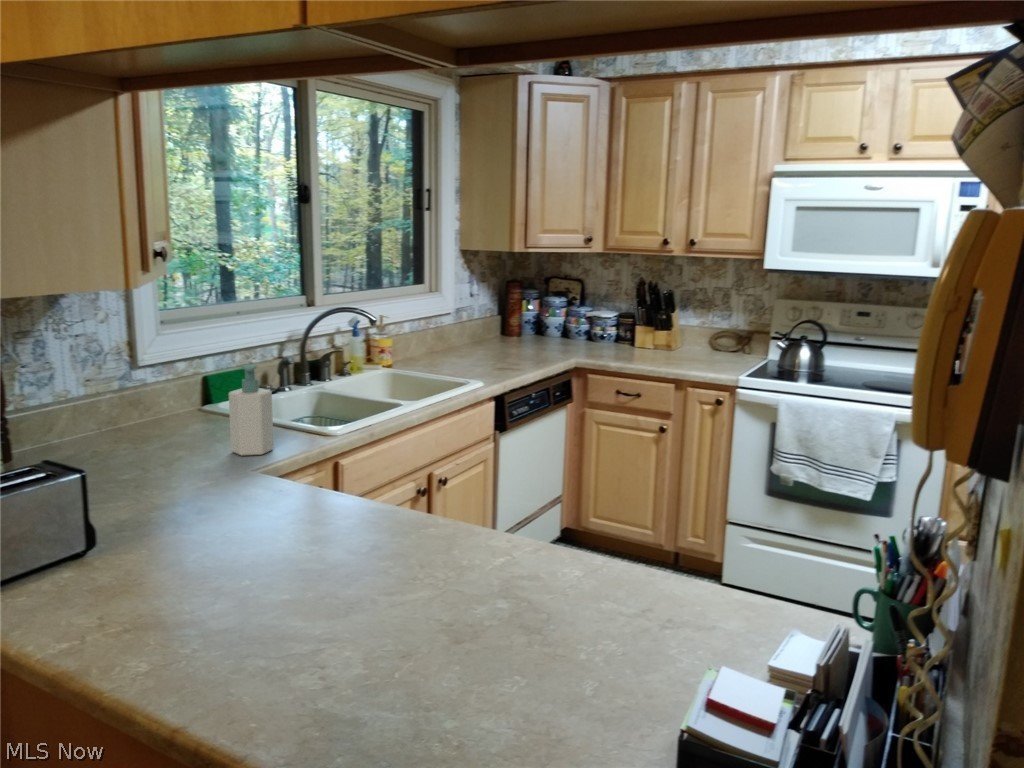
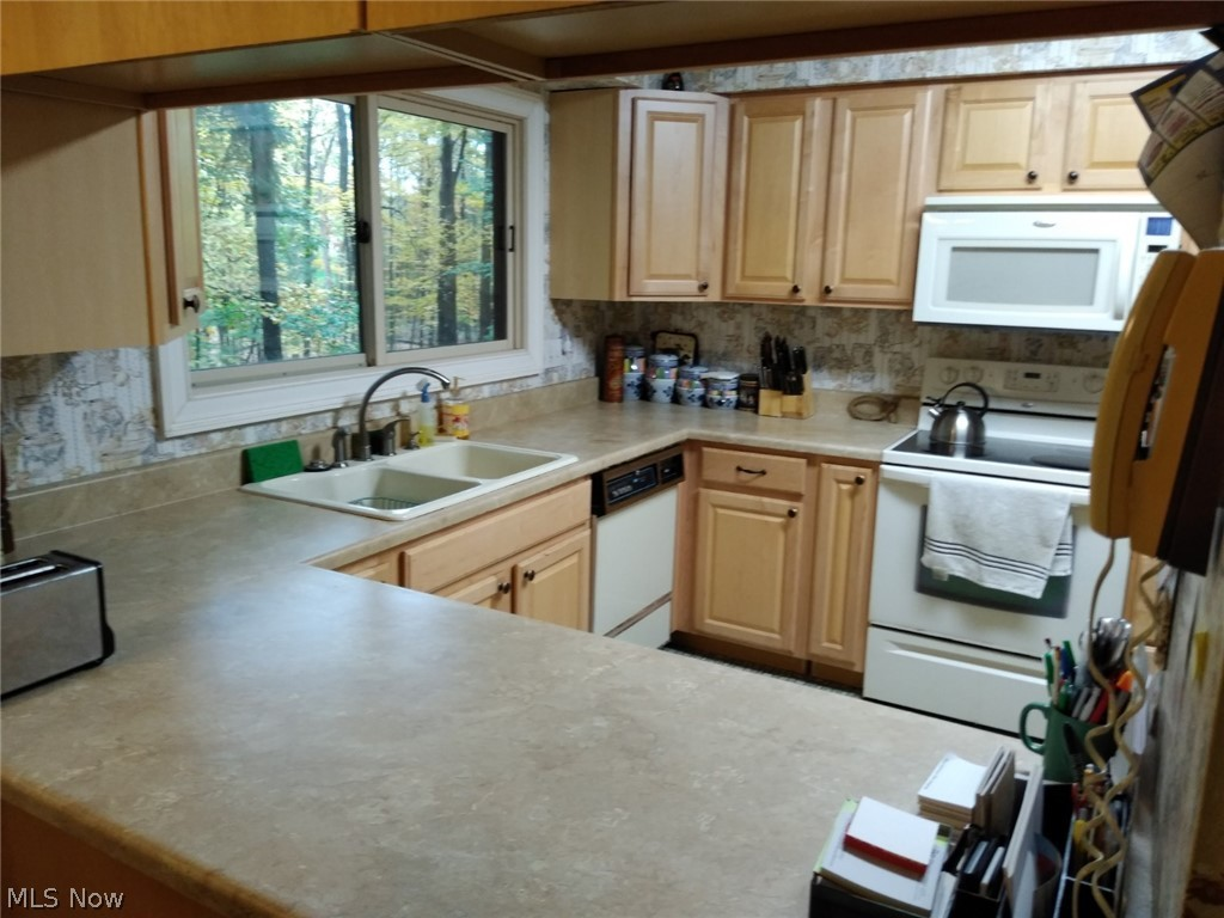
- soap bottle (250, 408)
